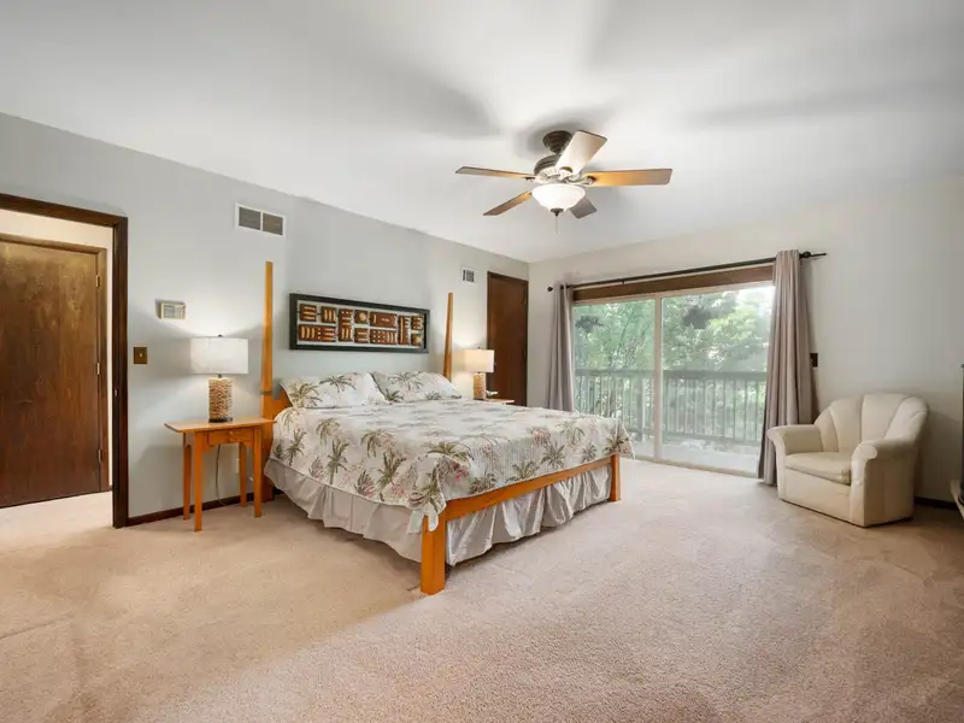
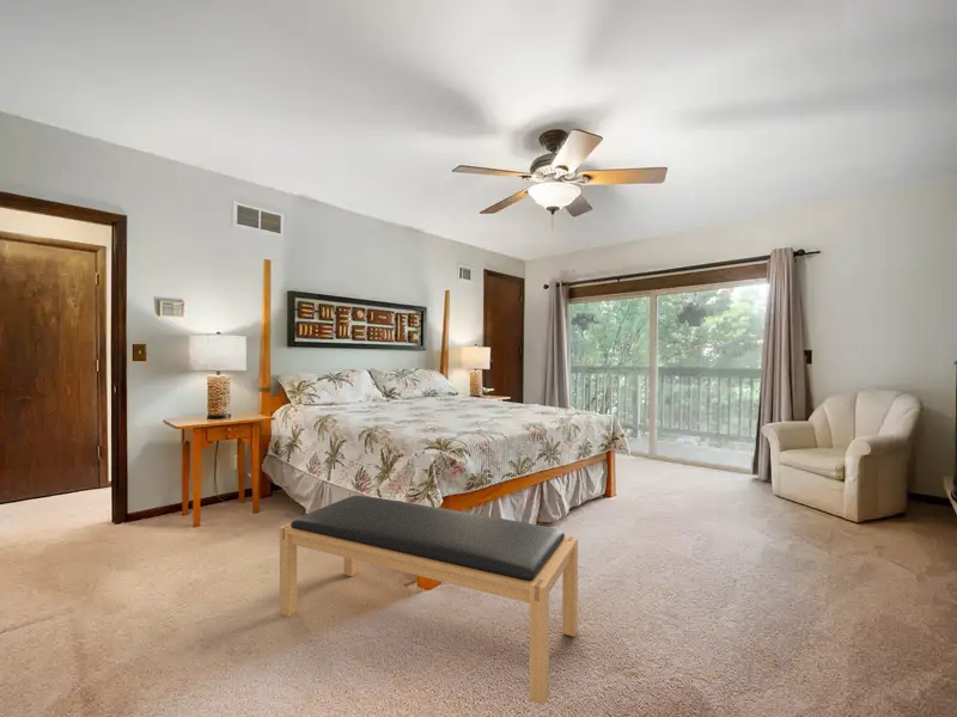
+ bench (423, 571)
